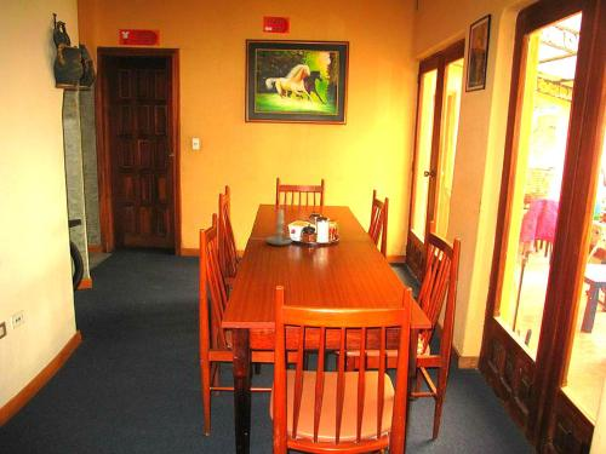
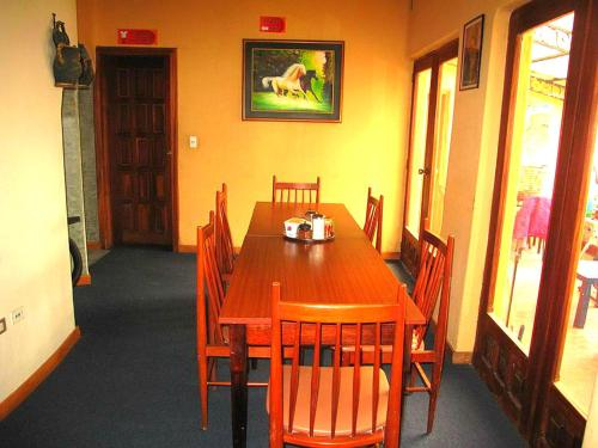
- candle (279, 225)
